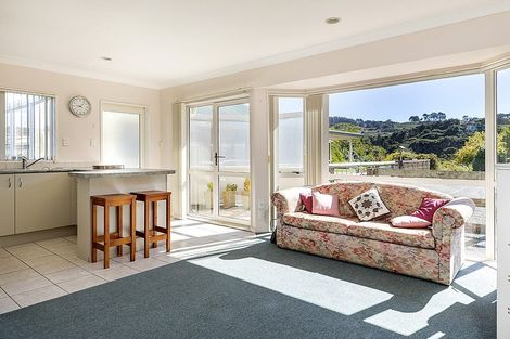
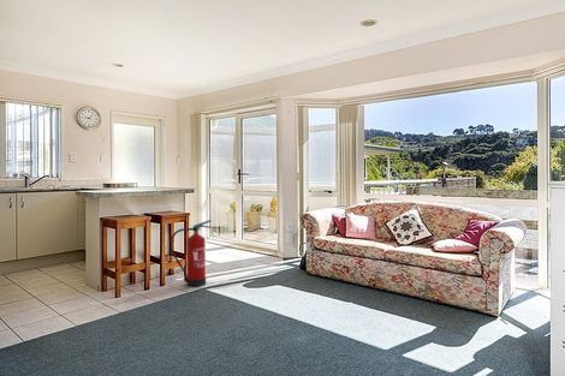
+ fire extinguisher (191, 252)
